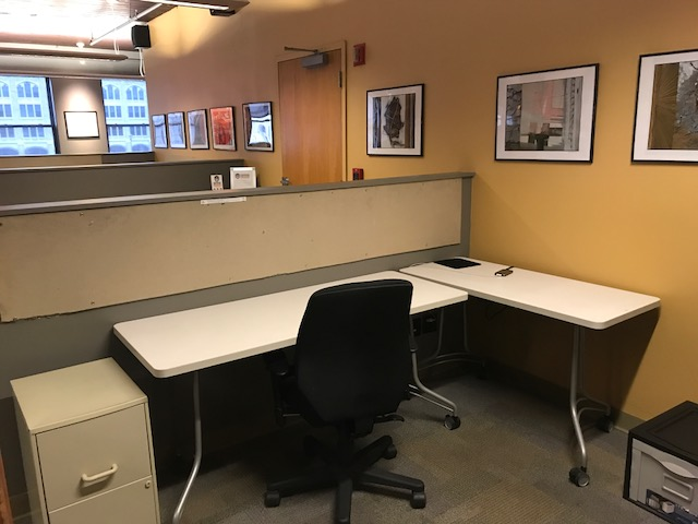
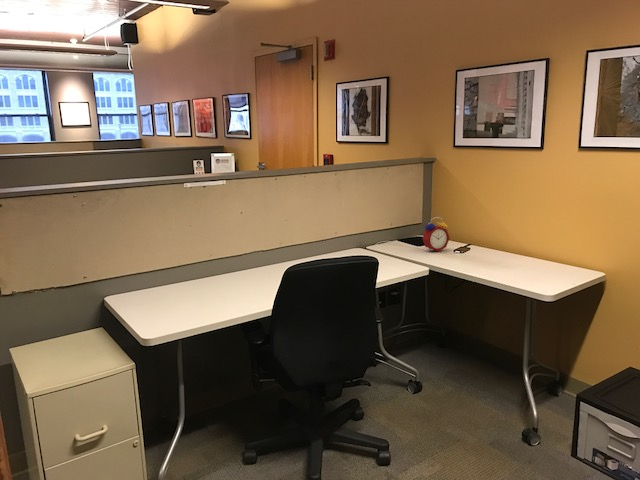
+ alarm clock (434, 233)
